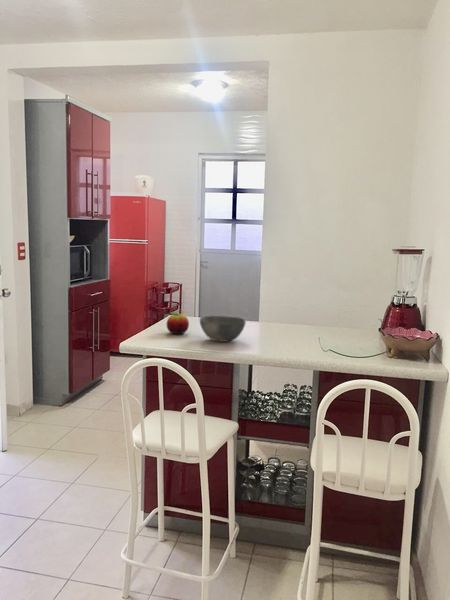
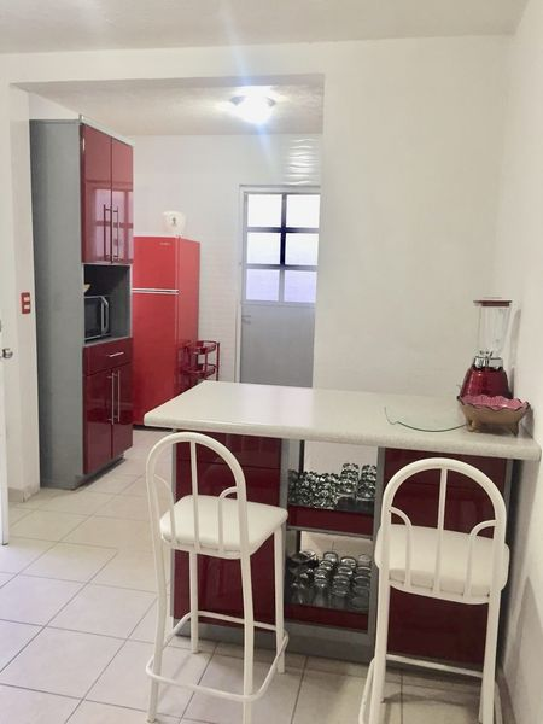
- bowl (221, 329)
- fruit (177, 323)
